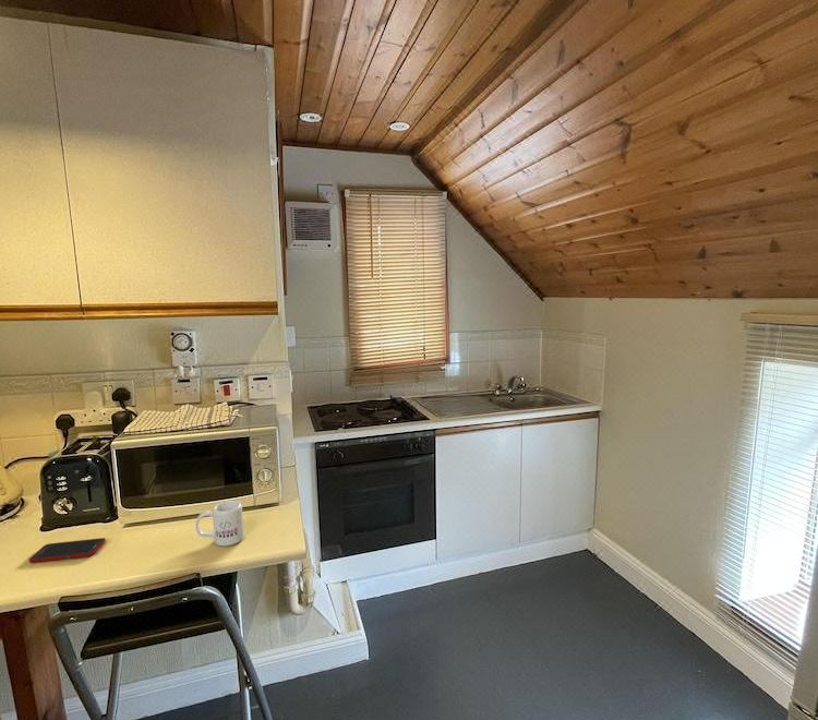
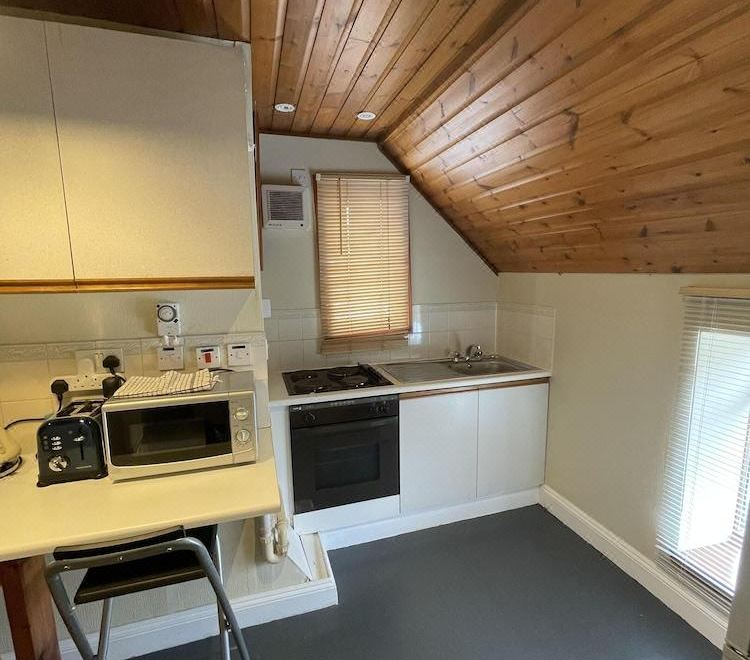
- mug (219, 524)
- cell phone (69, 550)
